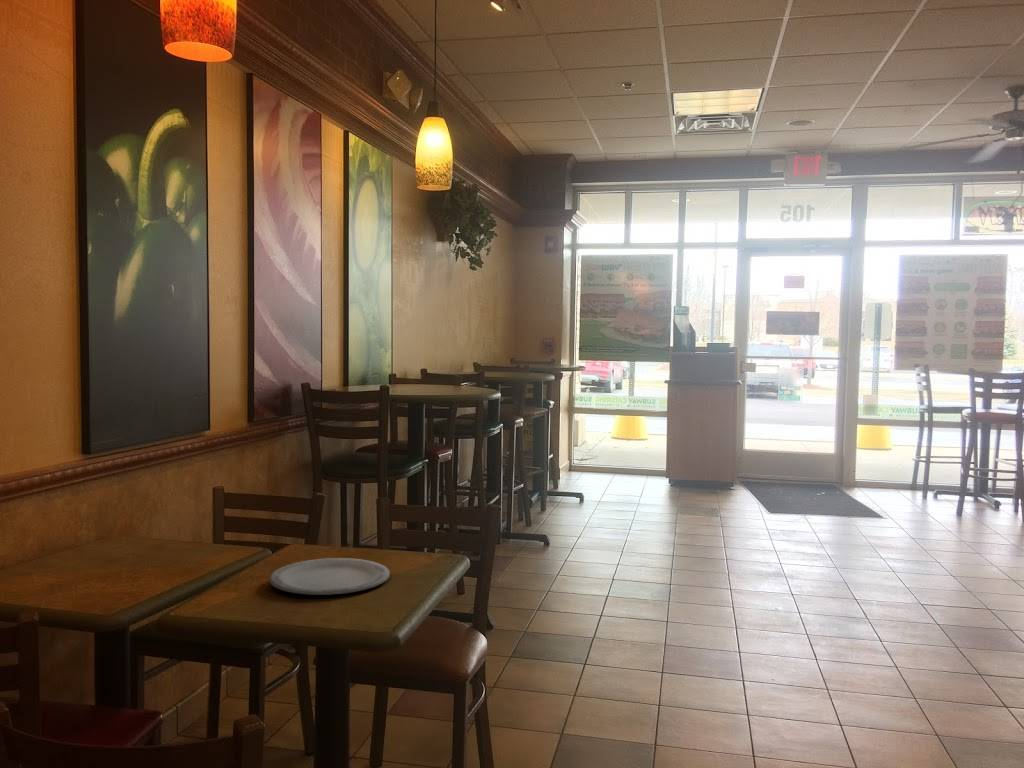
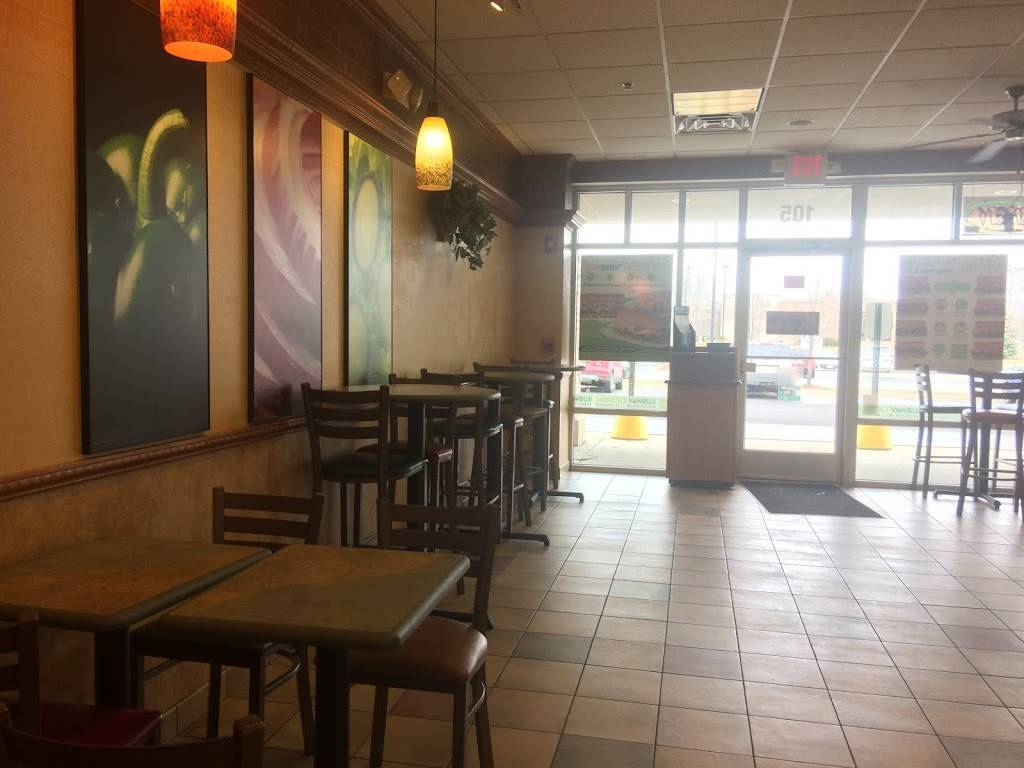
- plate (330, 577)
